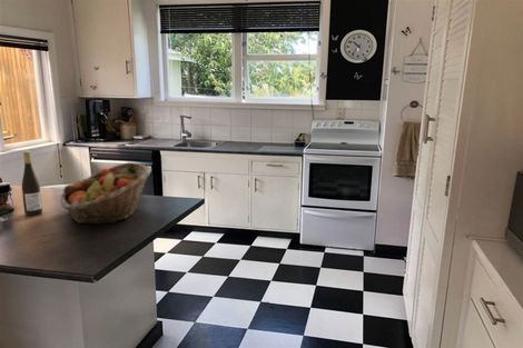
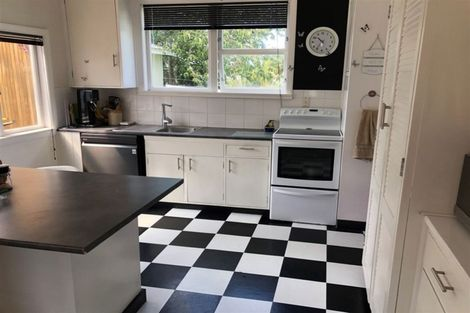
- wine bottle (30, 182)
- fruit basket (107, 190)
